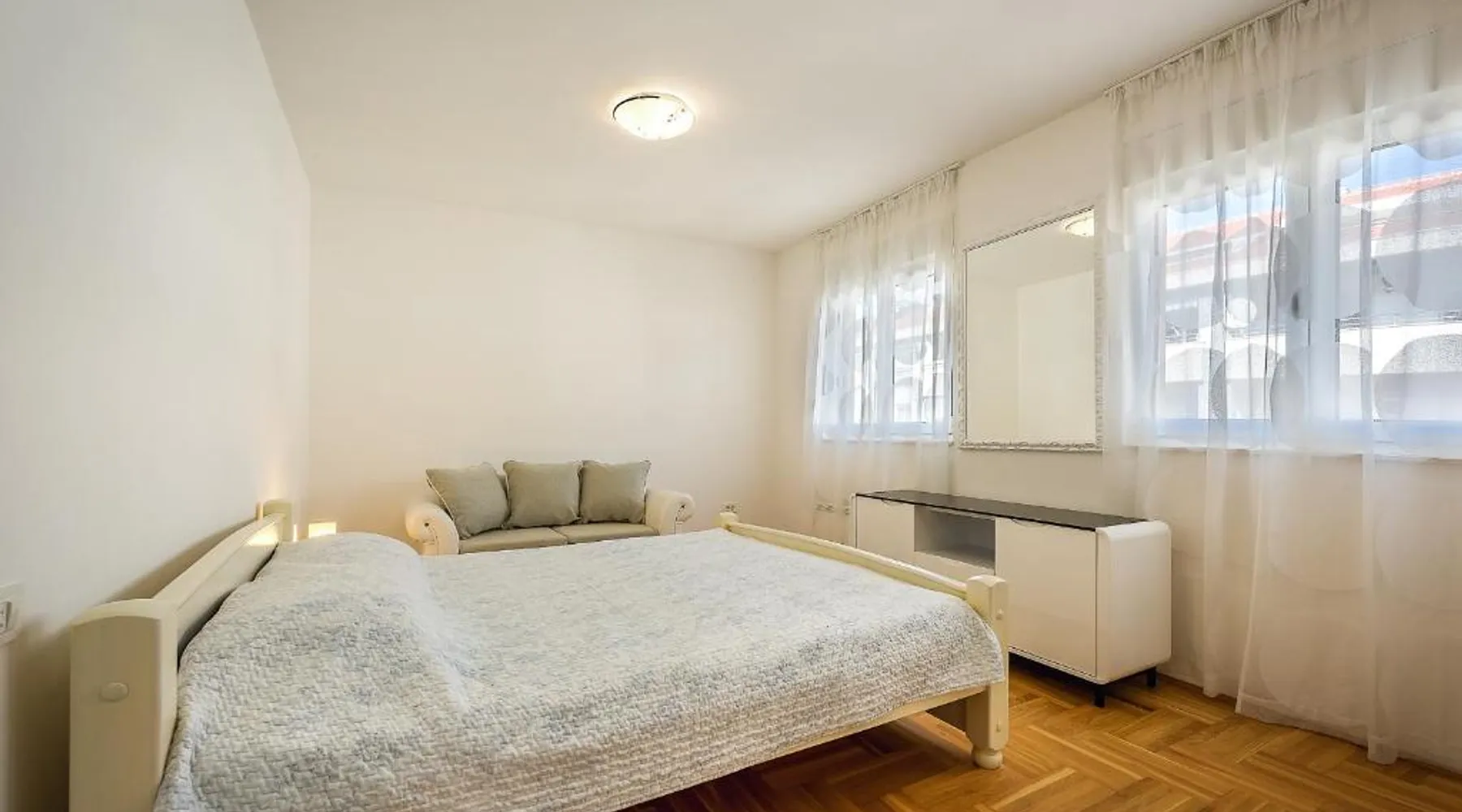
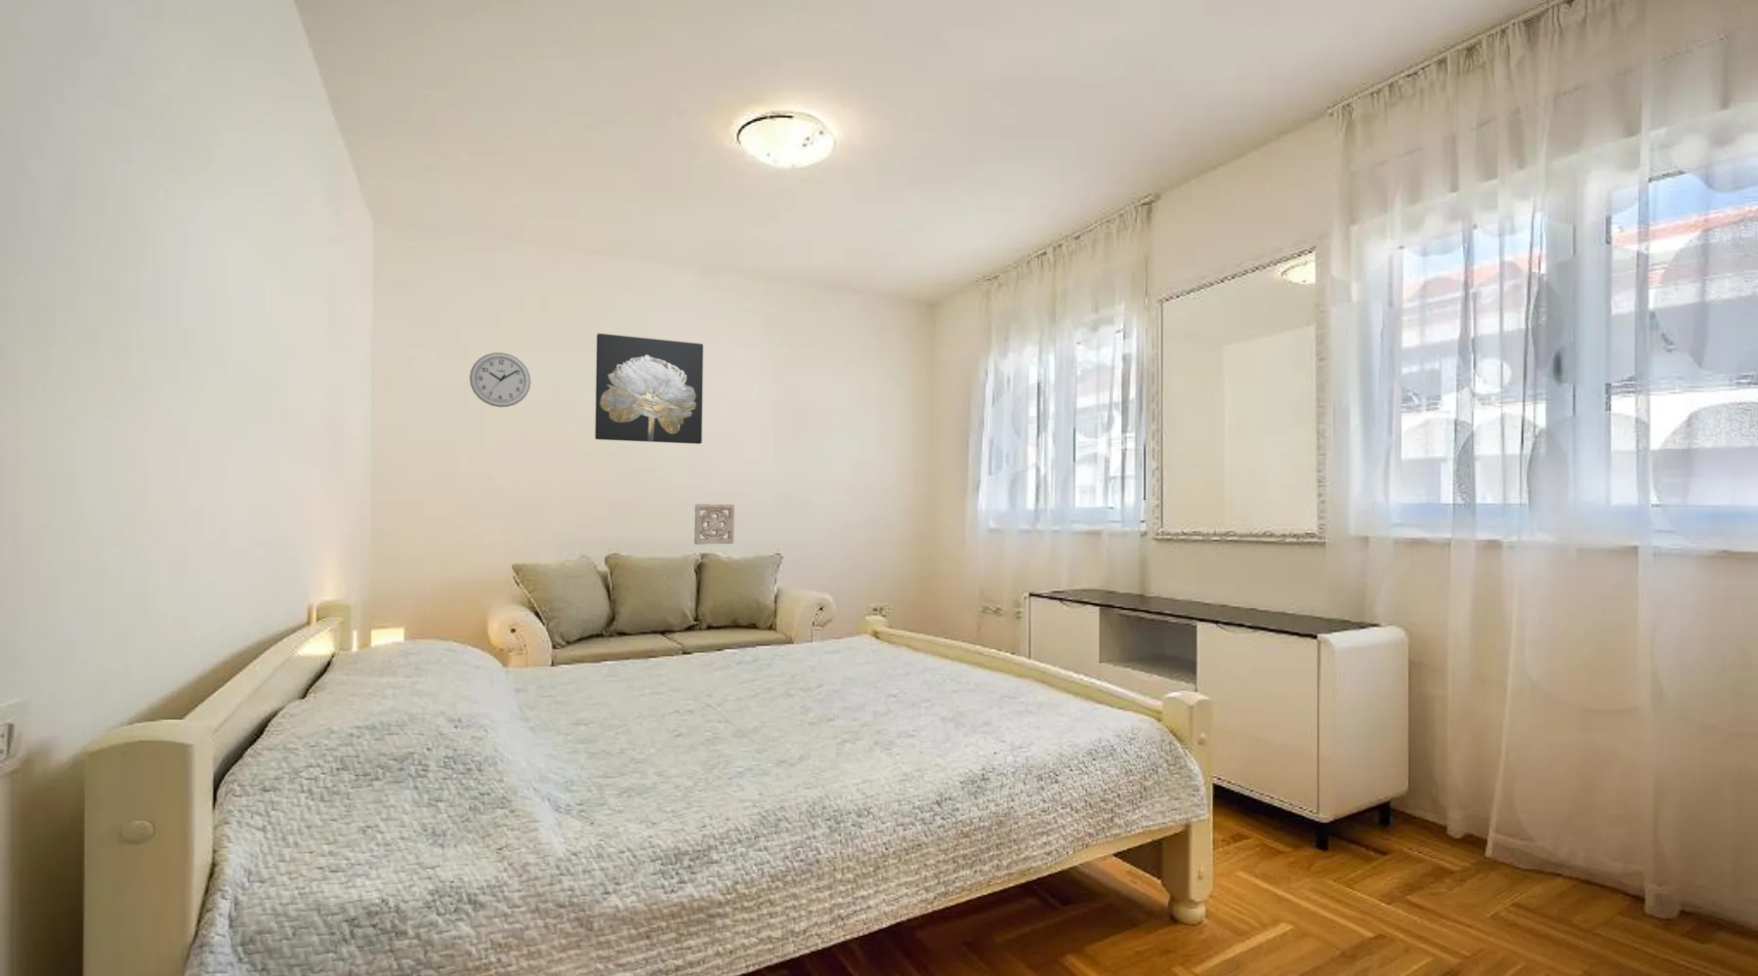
+ wall clock (500, 380)
+ wall ornament (714, 523)
+ wall art (651, 391)
